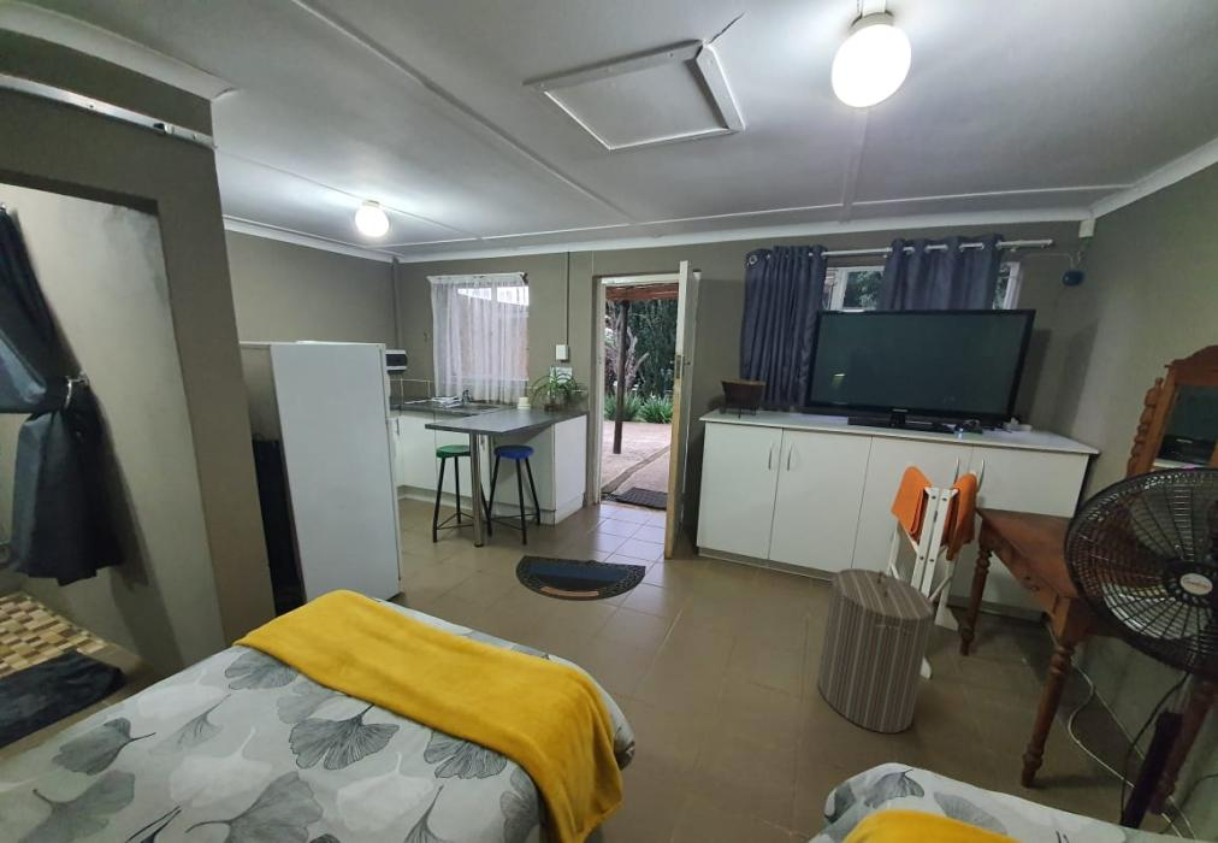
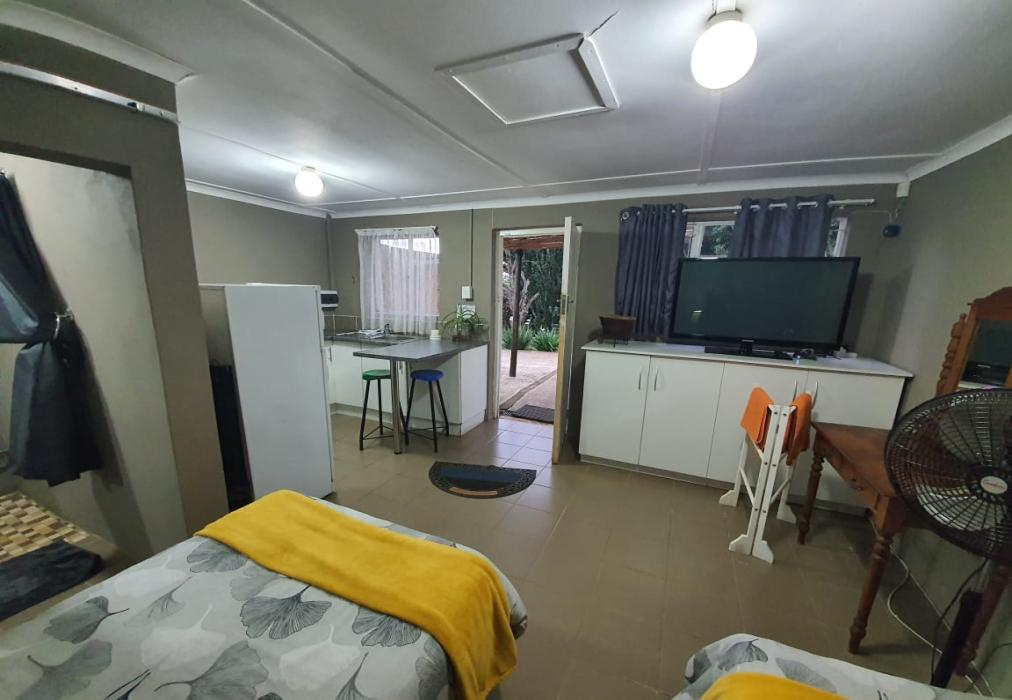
- laundry hamper (873, 637)
